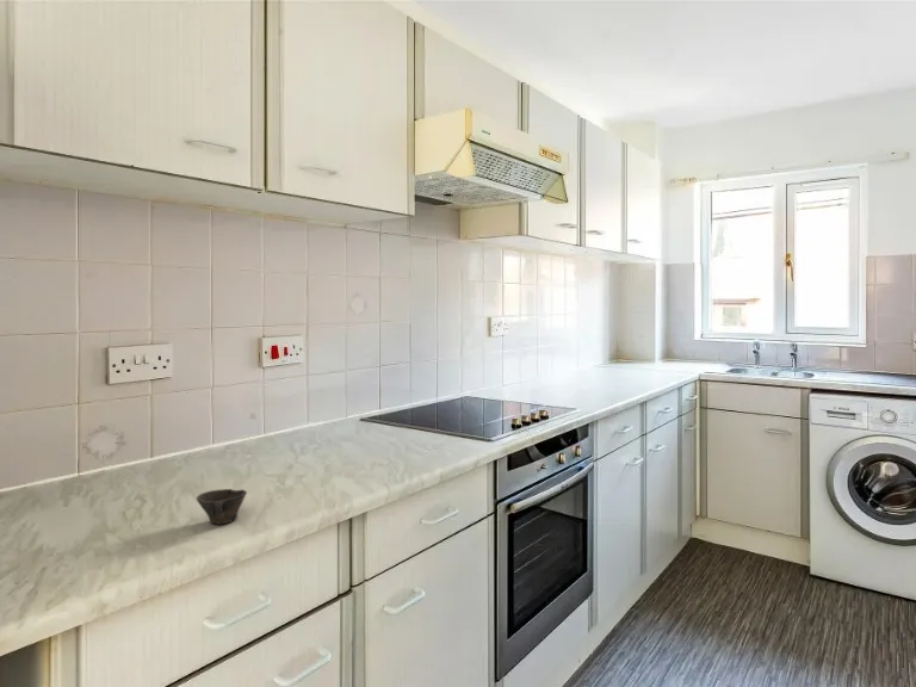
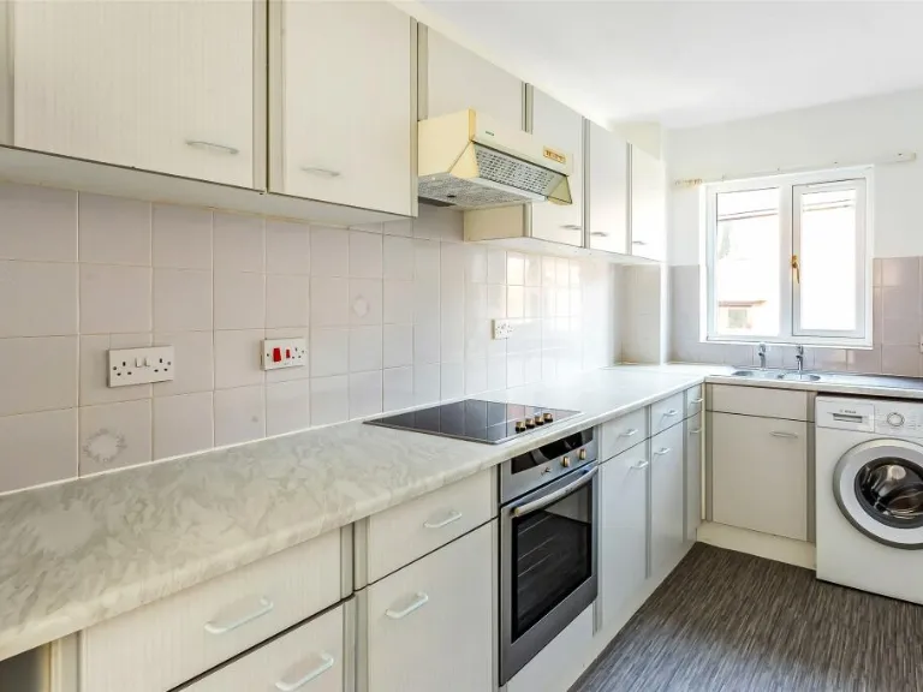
- cup (221, 507)
